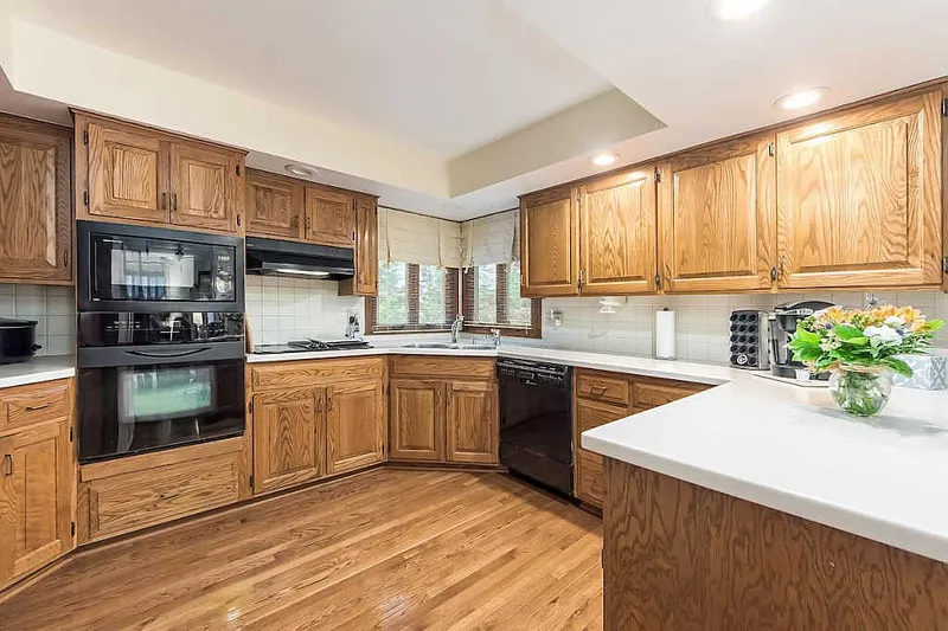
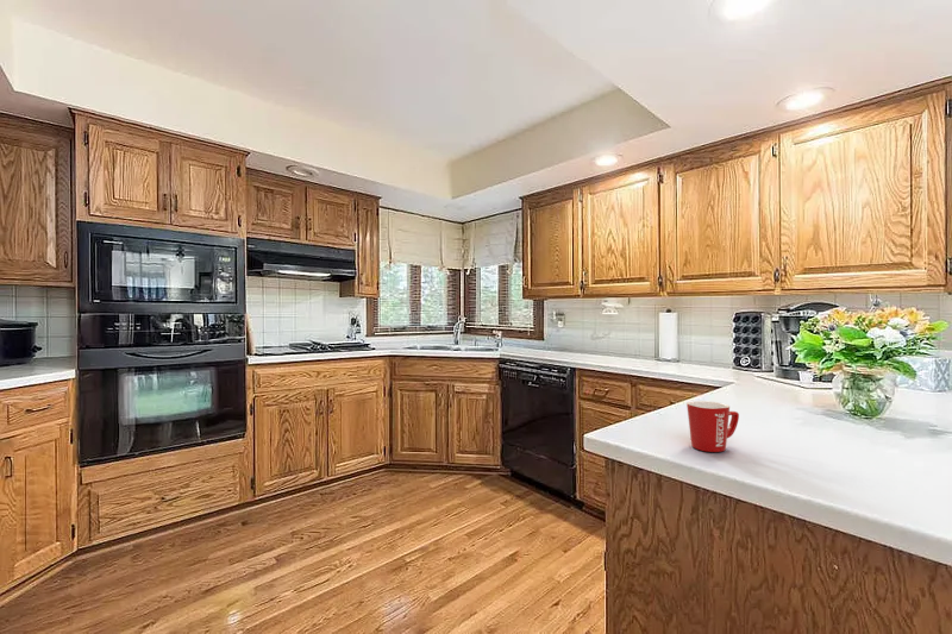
+ mug (715, 425)
